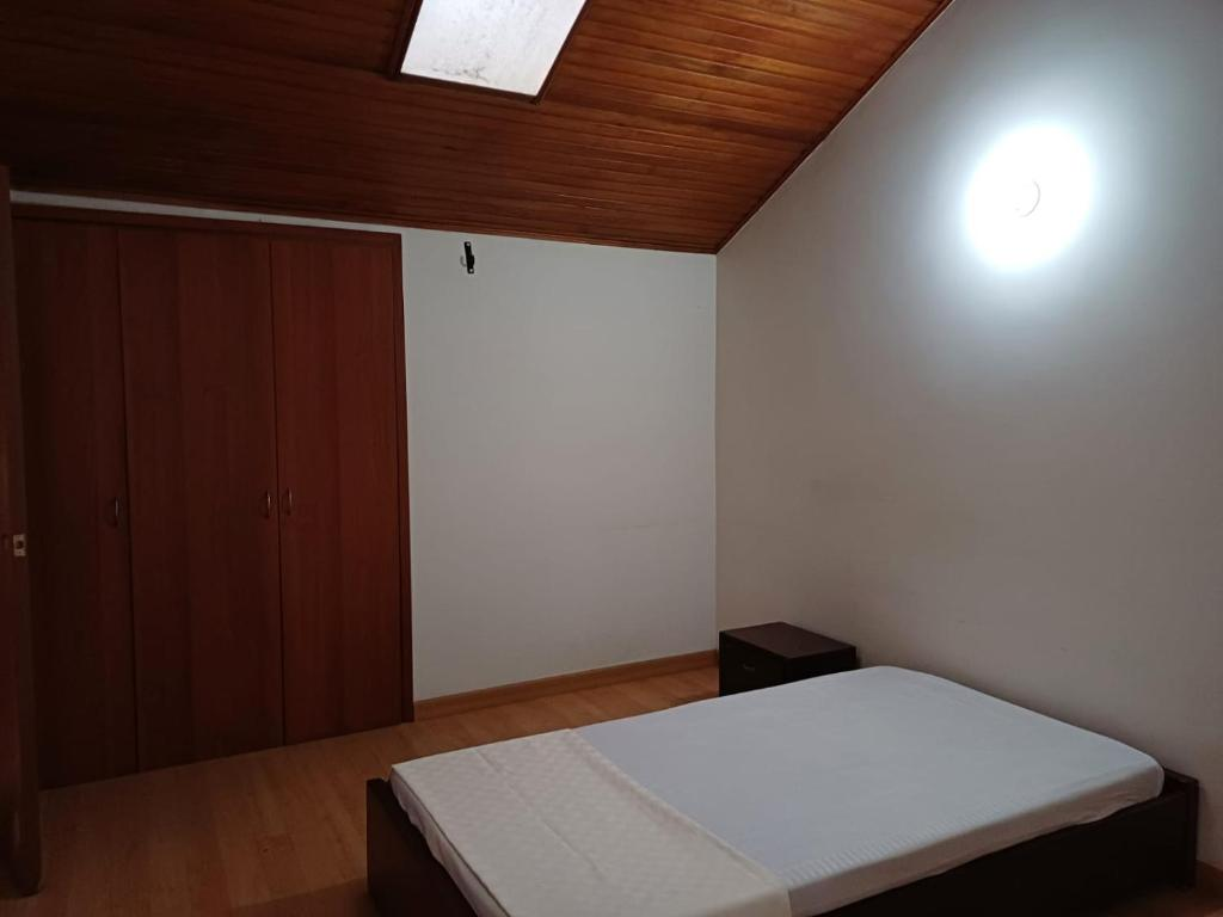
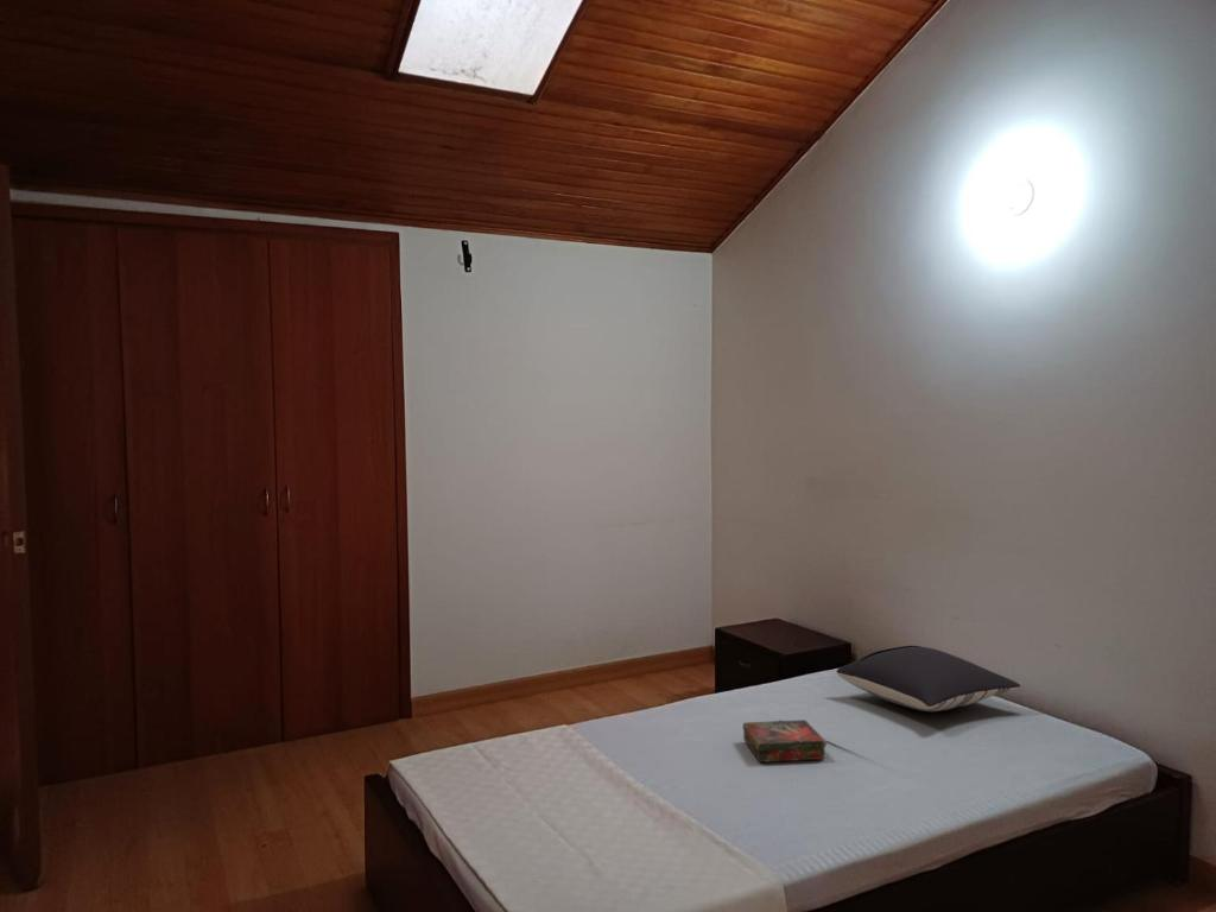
+ book (783, 740)
+ pillow (925, 678)
